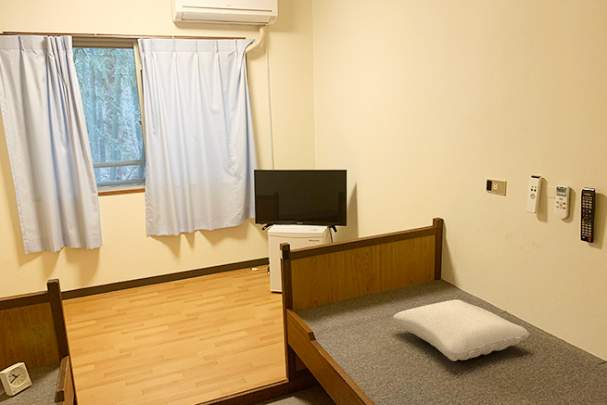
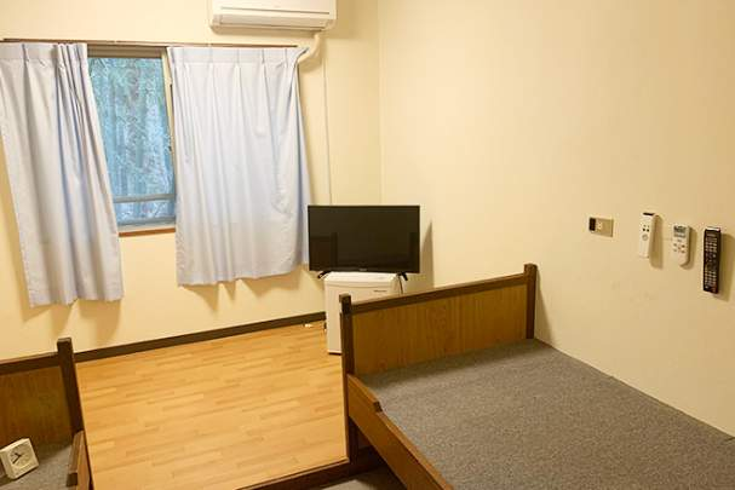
- pillow (456, 326)
